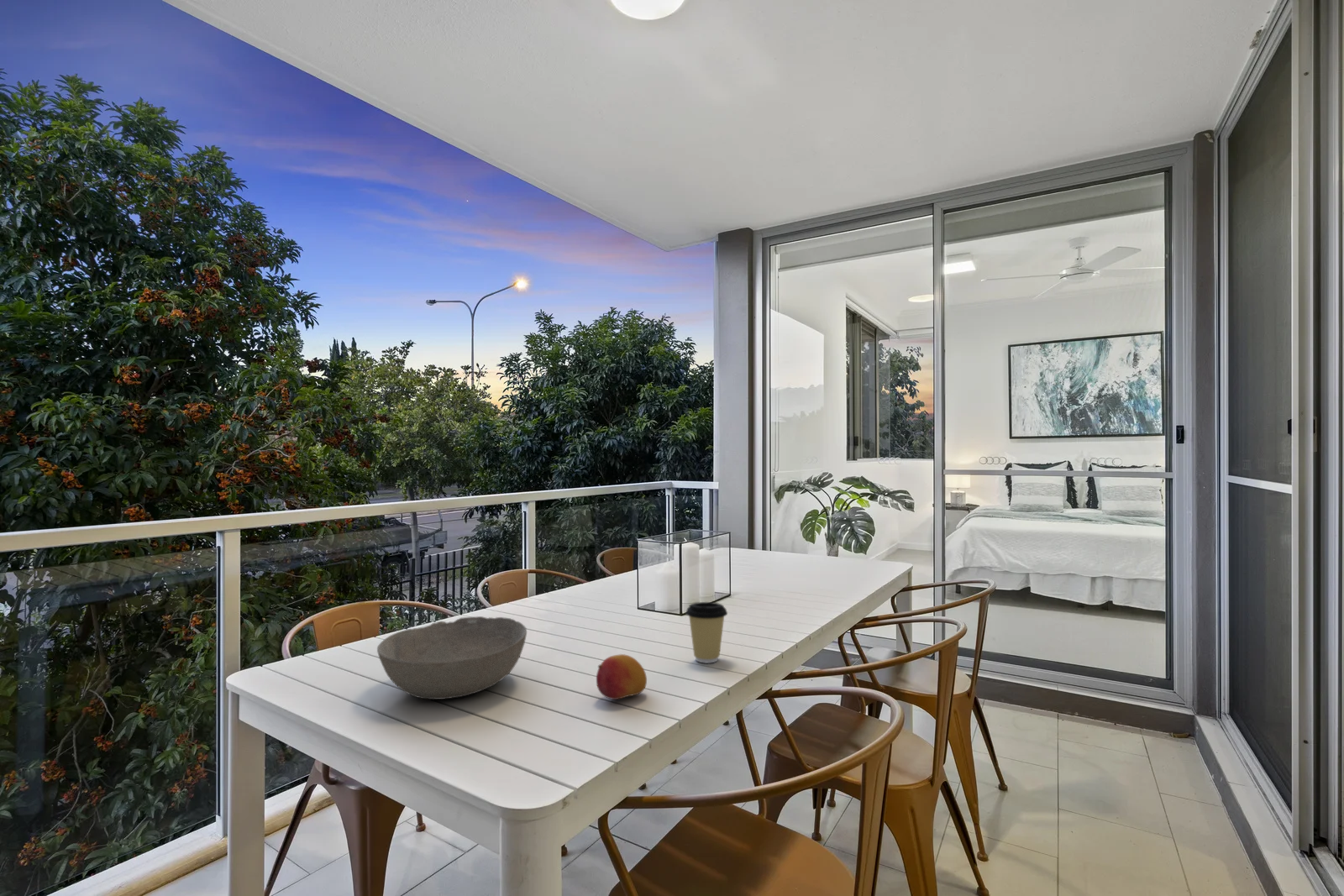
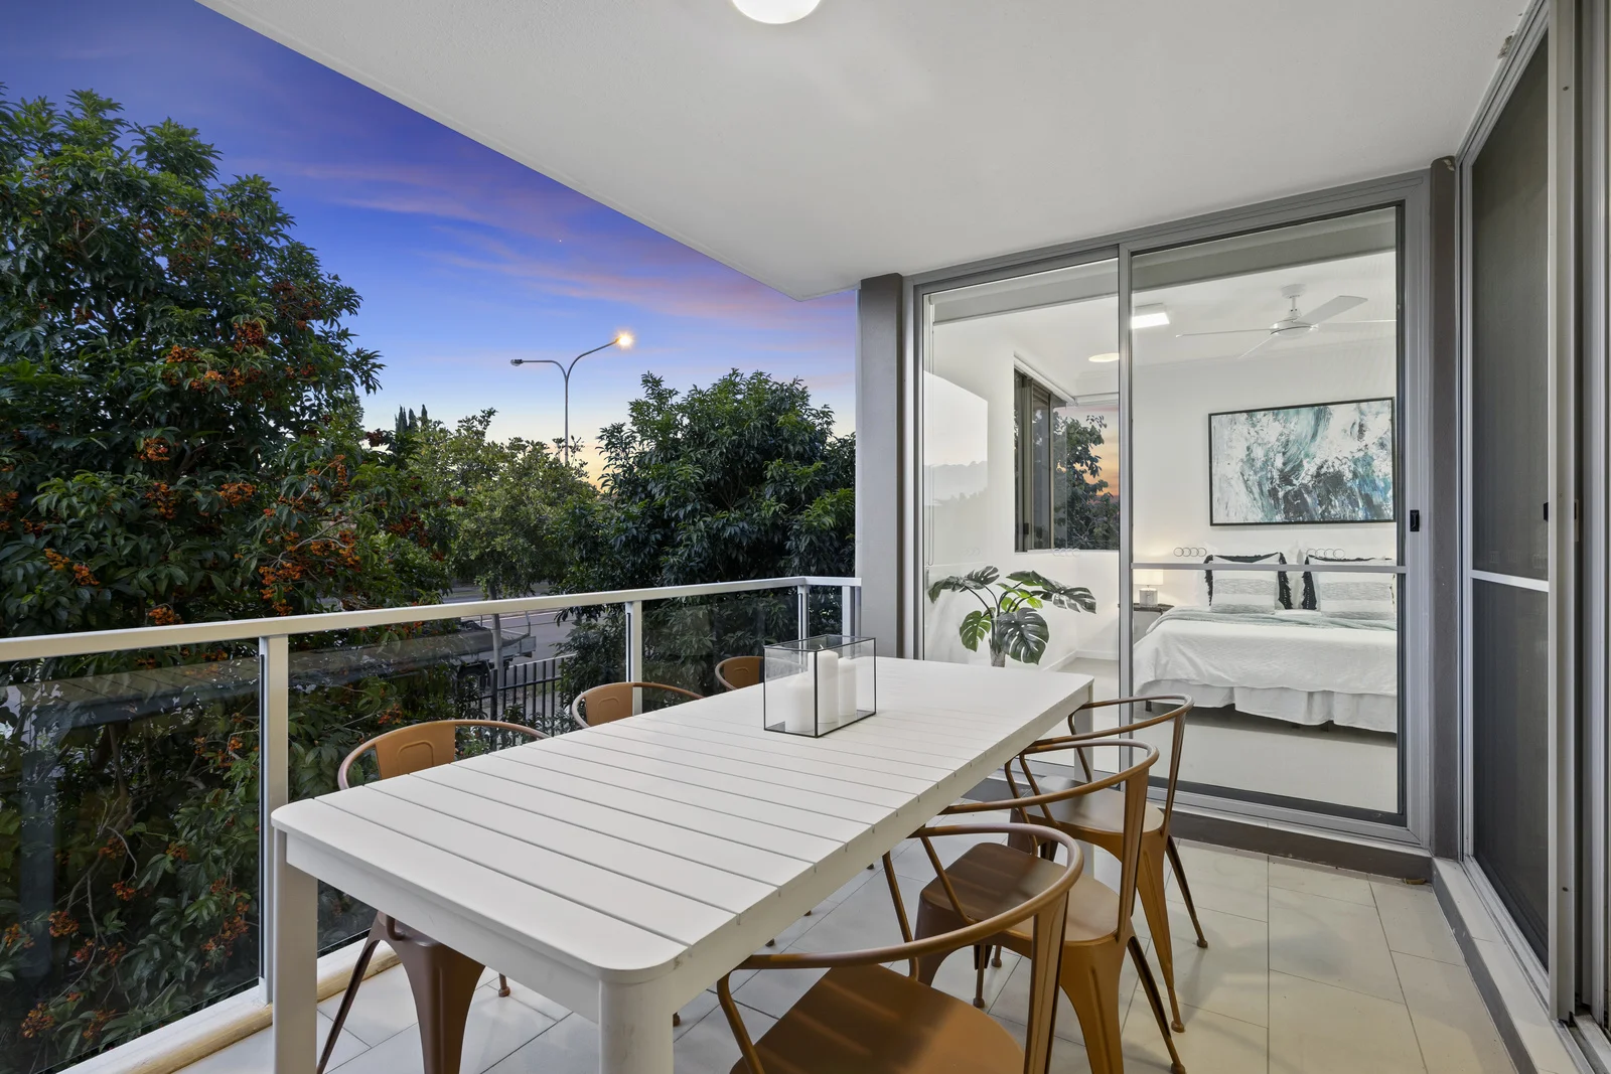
- bowl (454, 659)
- coffee cup (706, 631)
- fruit (621, 675)
